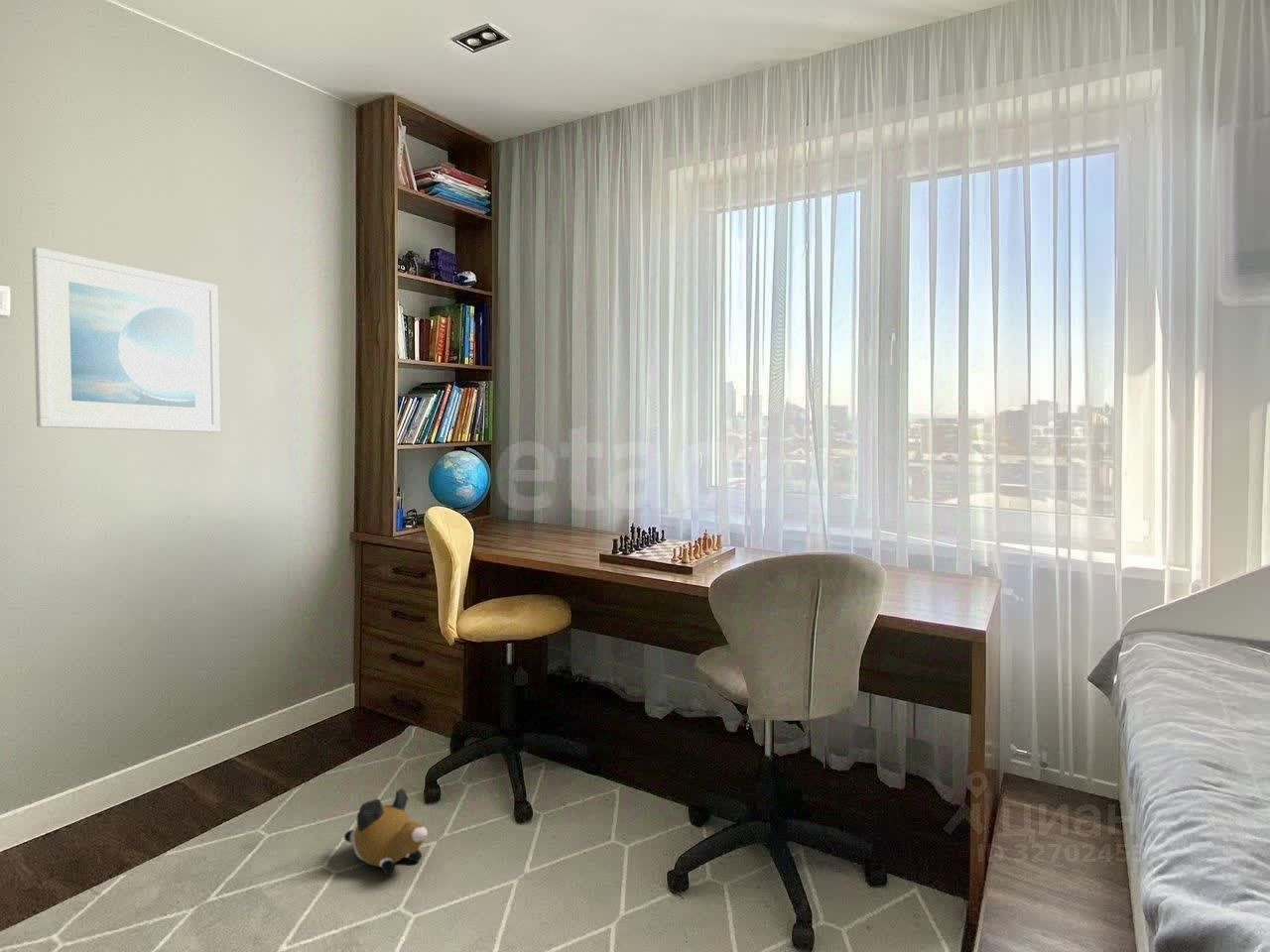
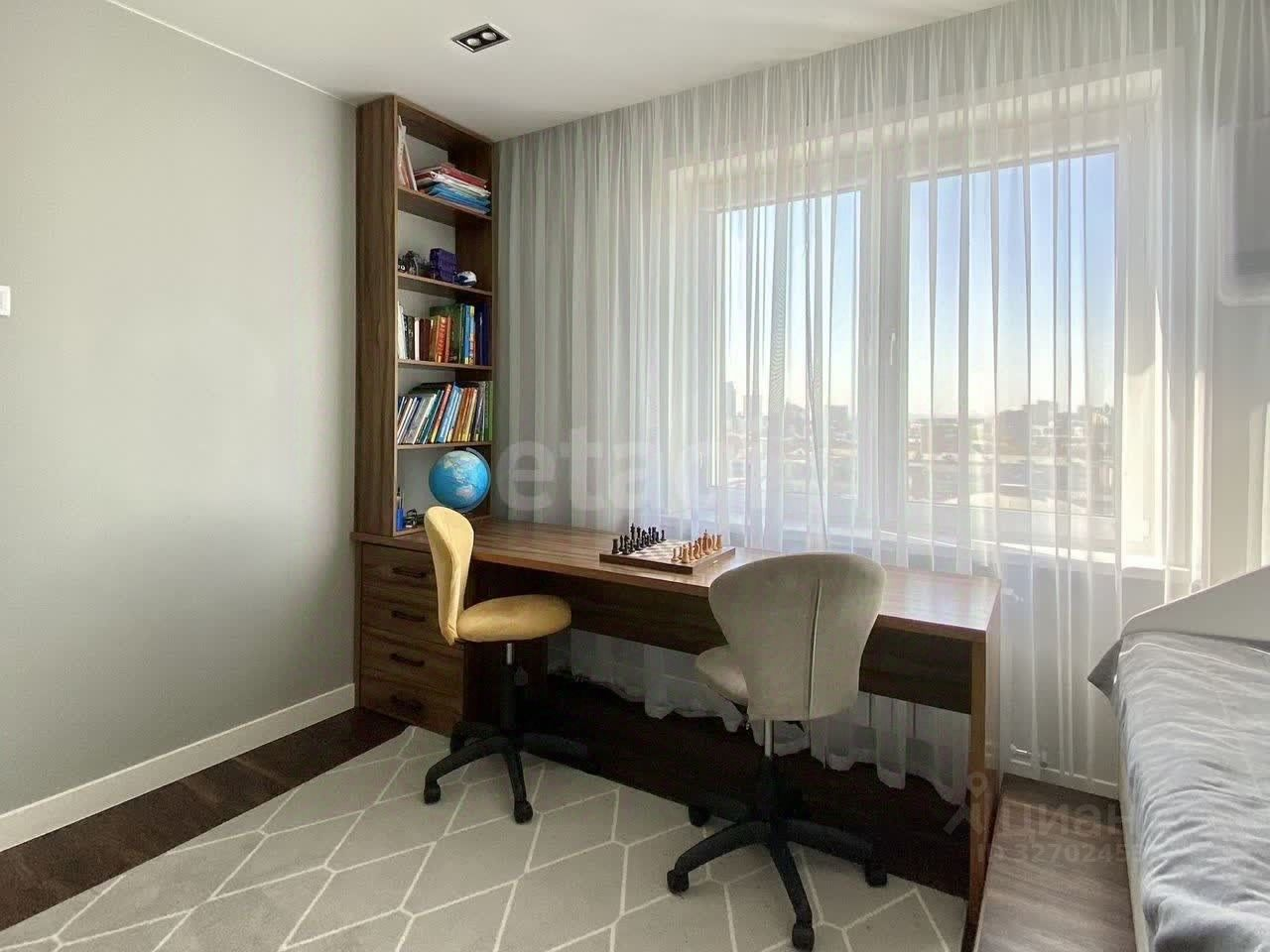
- plush toy (392, 829)
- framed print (135, 349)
